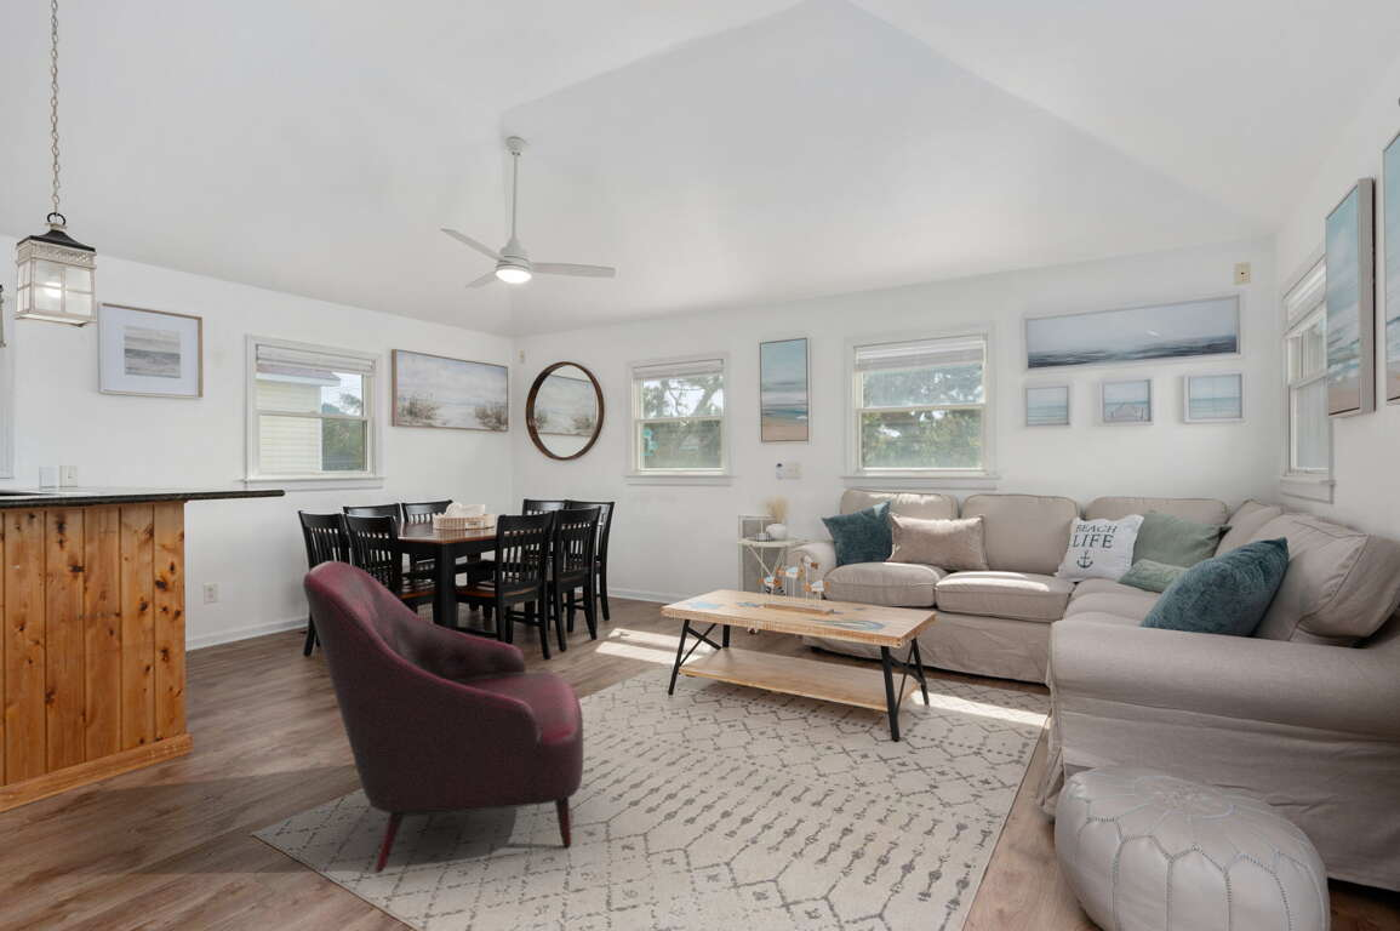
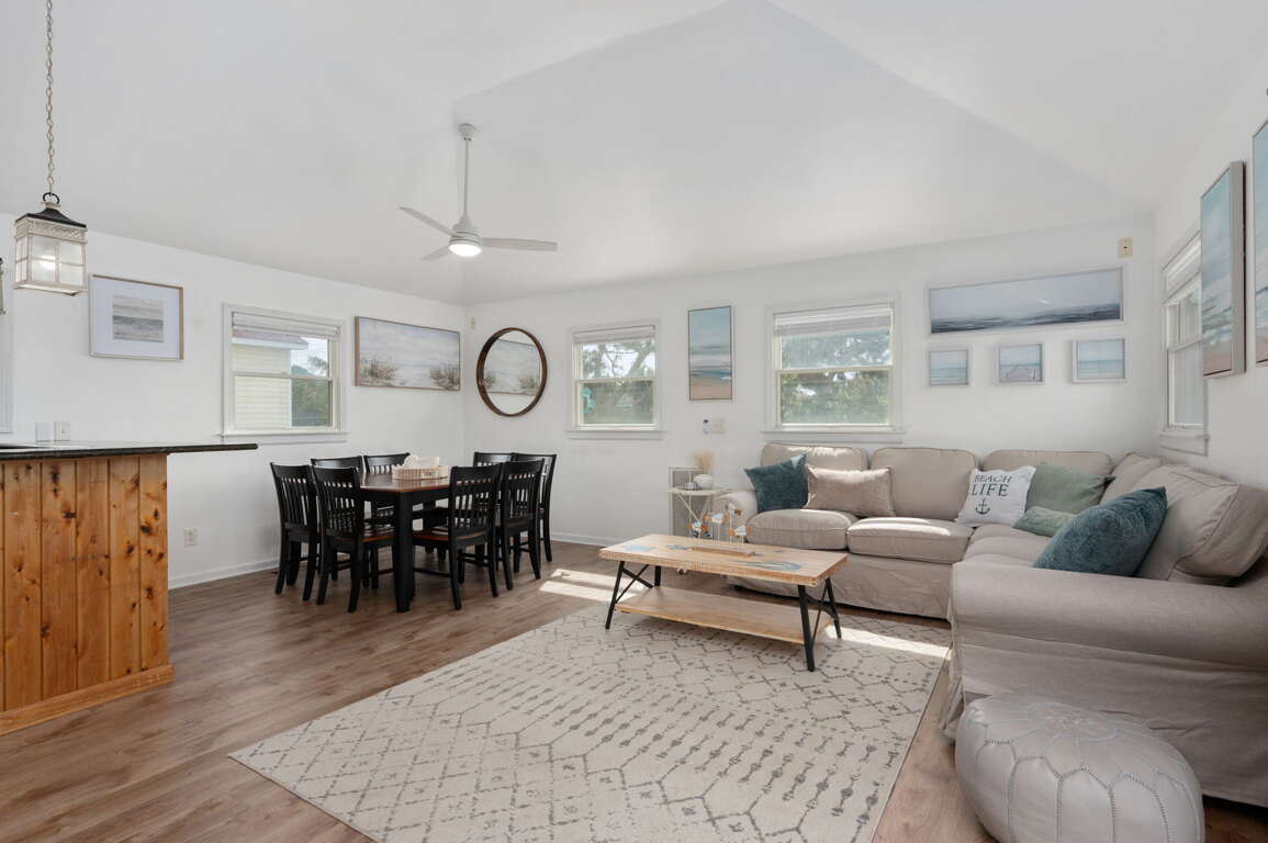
- armchair (452, 686)
